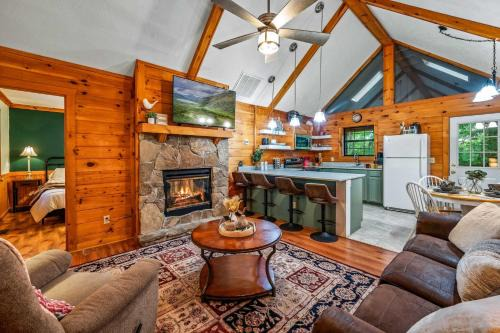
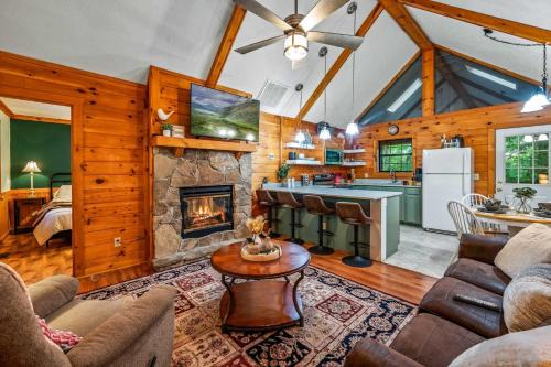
+ remote control (475, 302)
